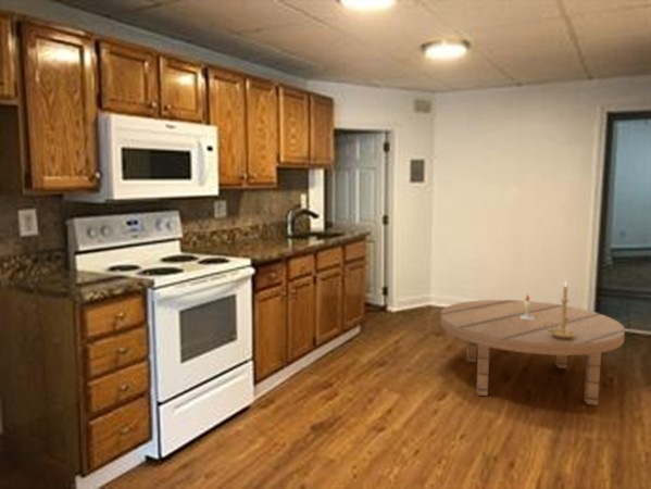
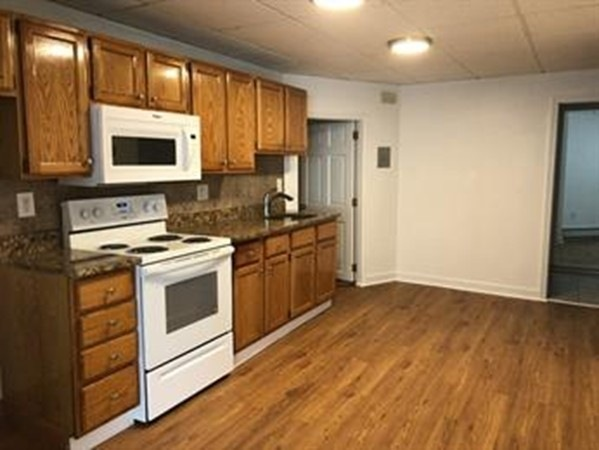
- dining table (526, 337)
- candle holder (563, 308)
